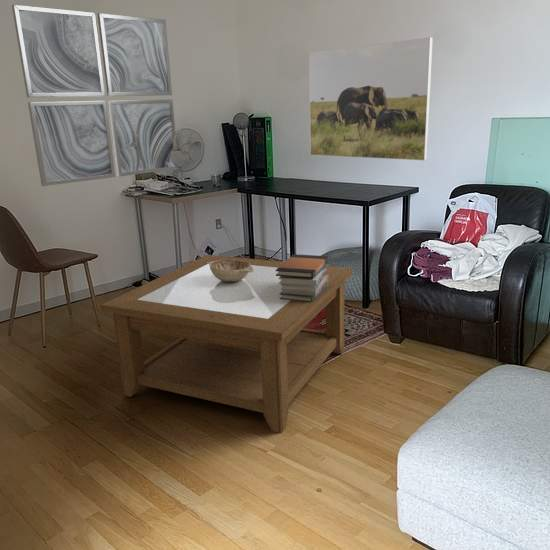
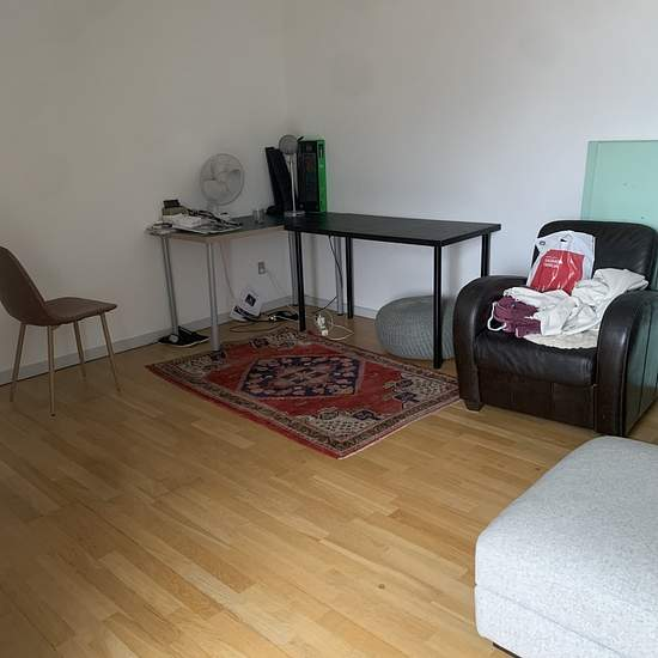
- book stack (303, 277)
- coffee table (238, 329)
- decorative bowl (230, 271)
- wall art (107, 95)
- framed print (364, 103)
